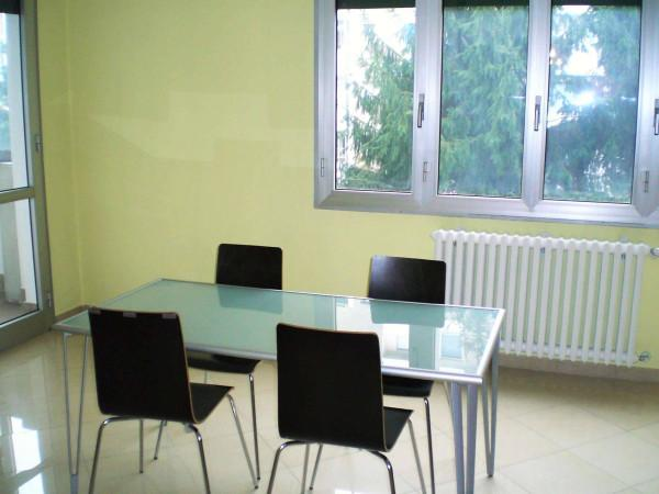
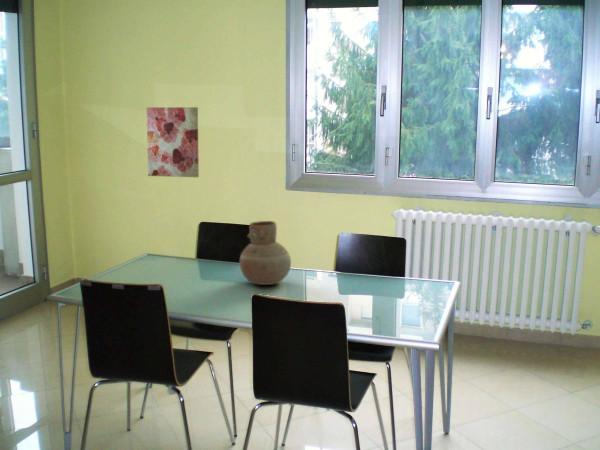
+ vase (265, 252)
+ wall art (172, 142)
